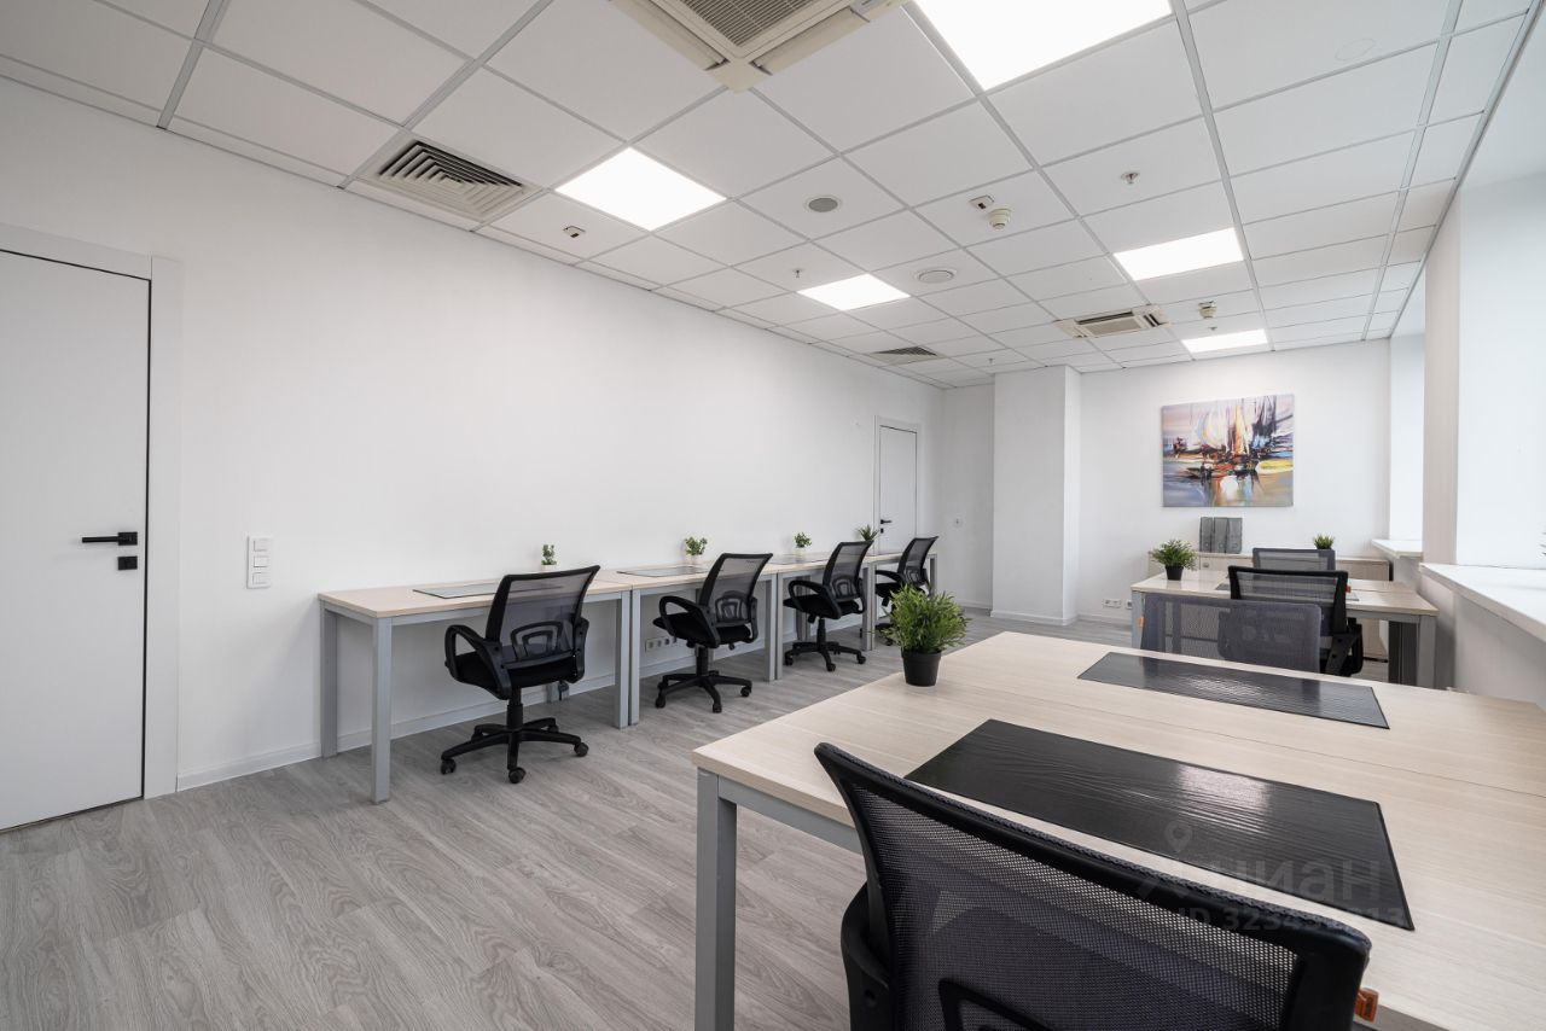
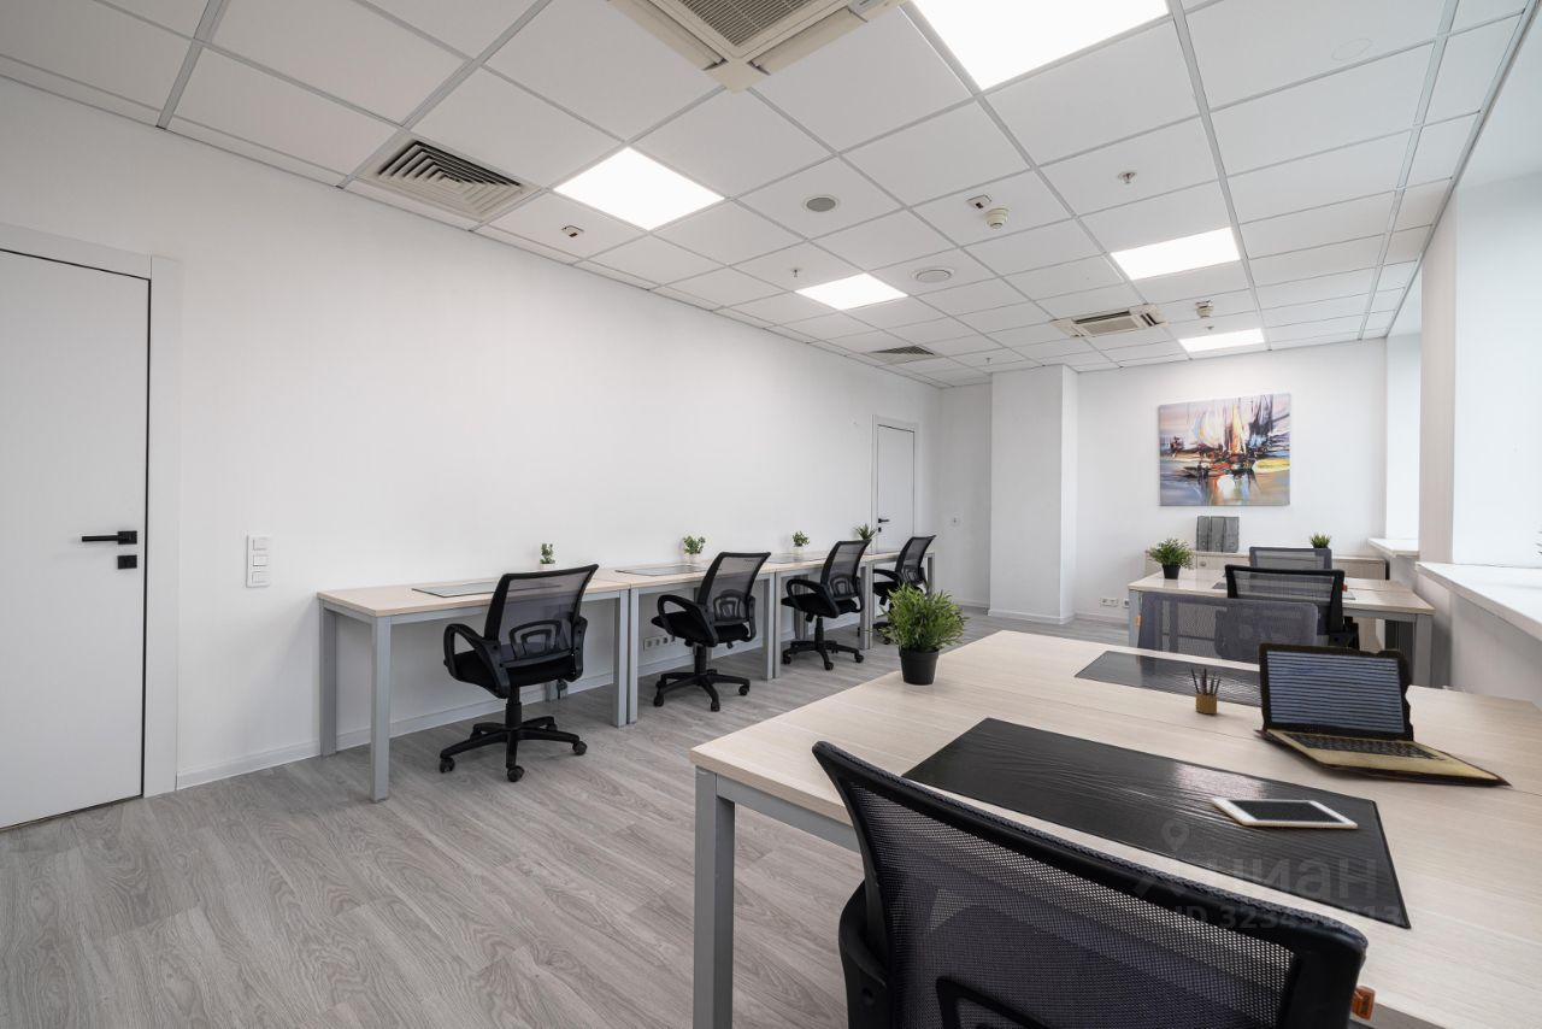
+ laptop (1369, 706)
+ pencil box (1205, 688)
+ cell phone (1281, 812)
